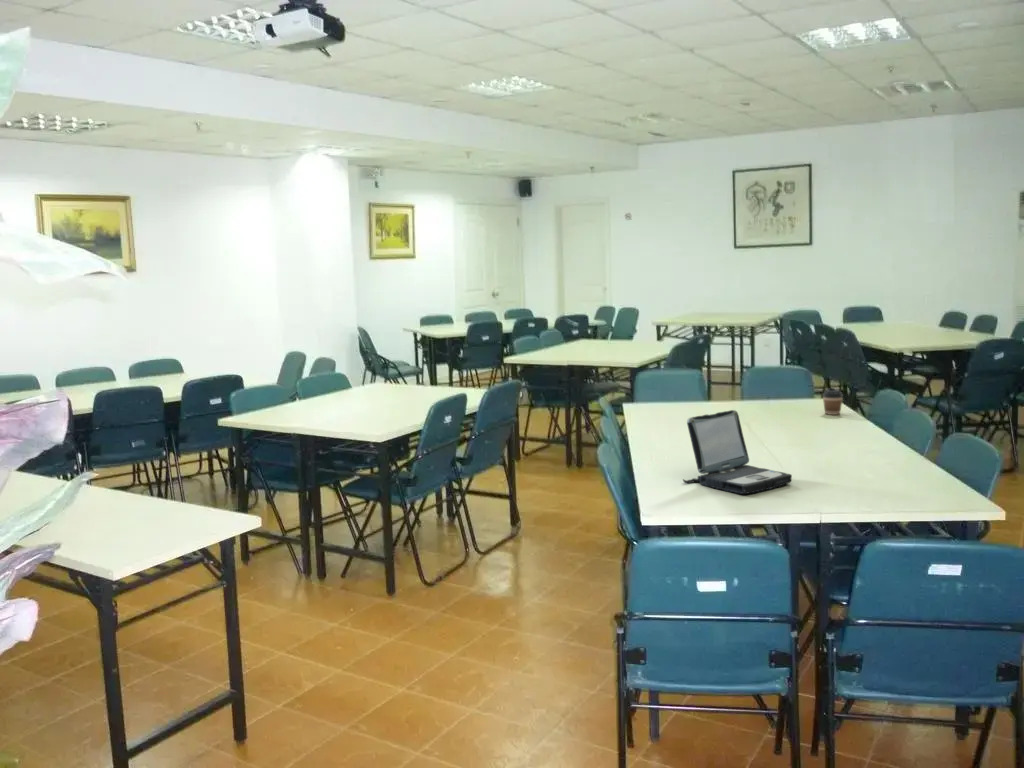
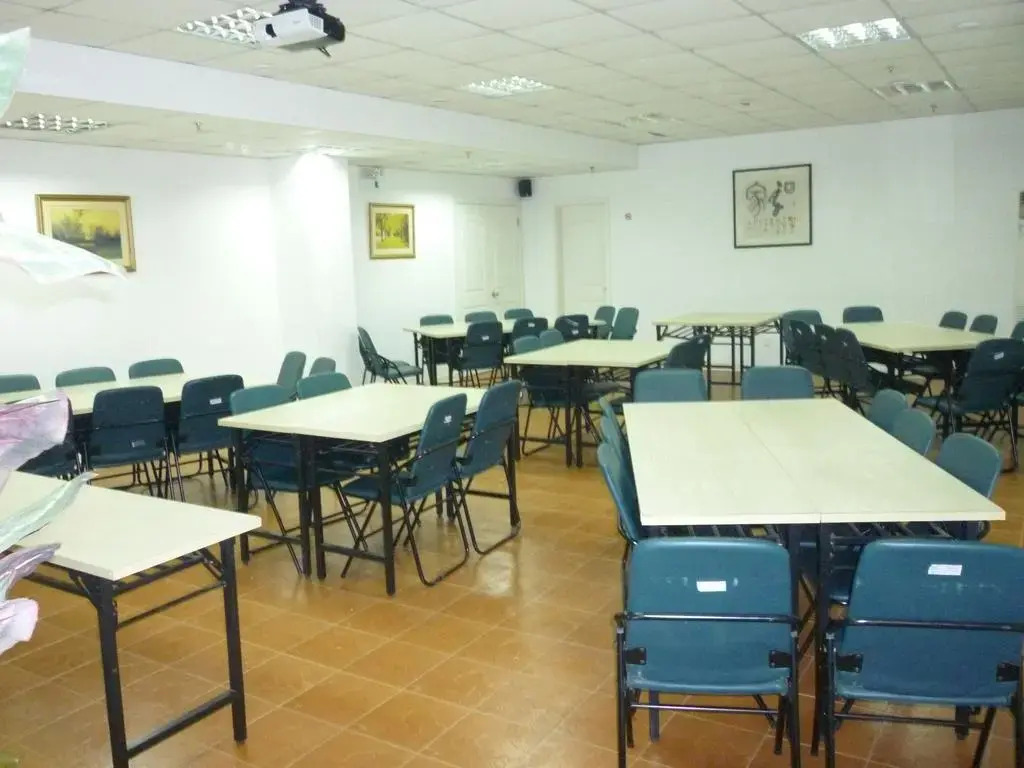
- laptop (736, 450)
- coffee cup (832, 401)
